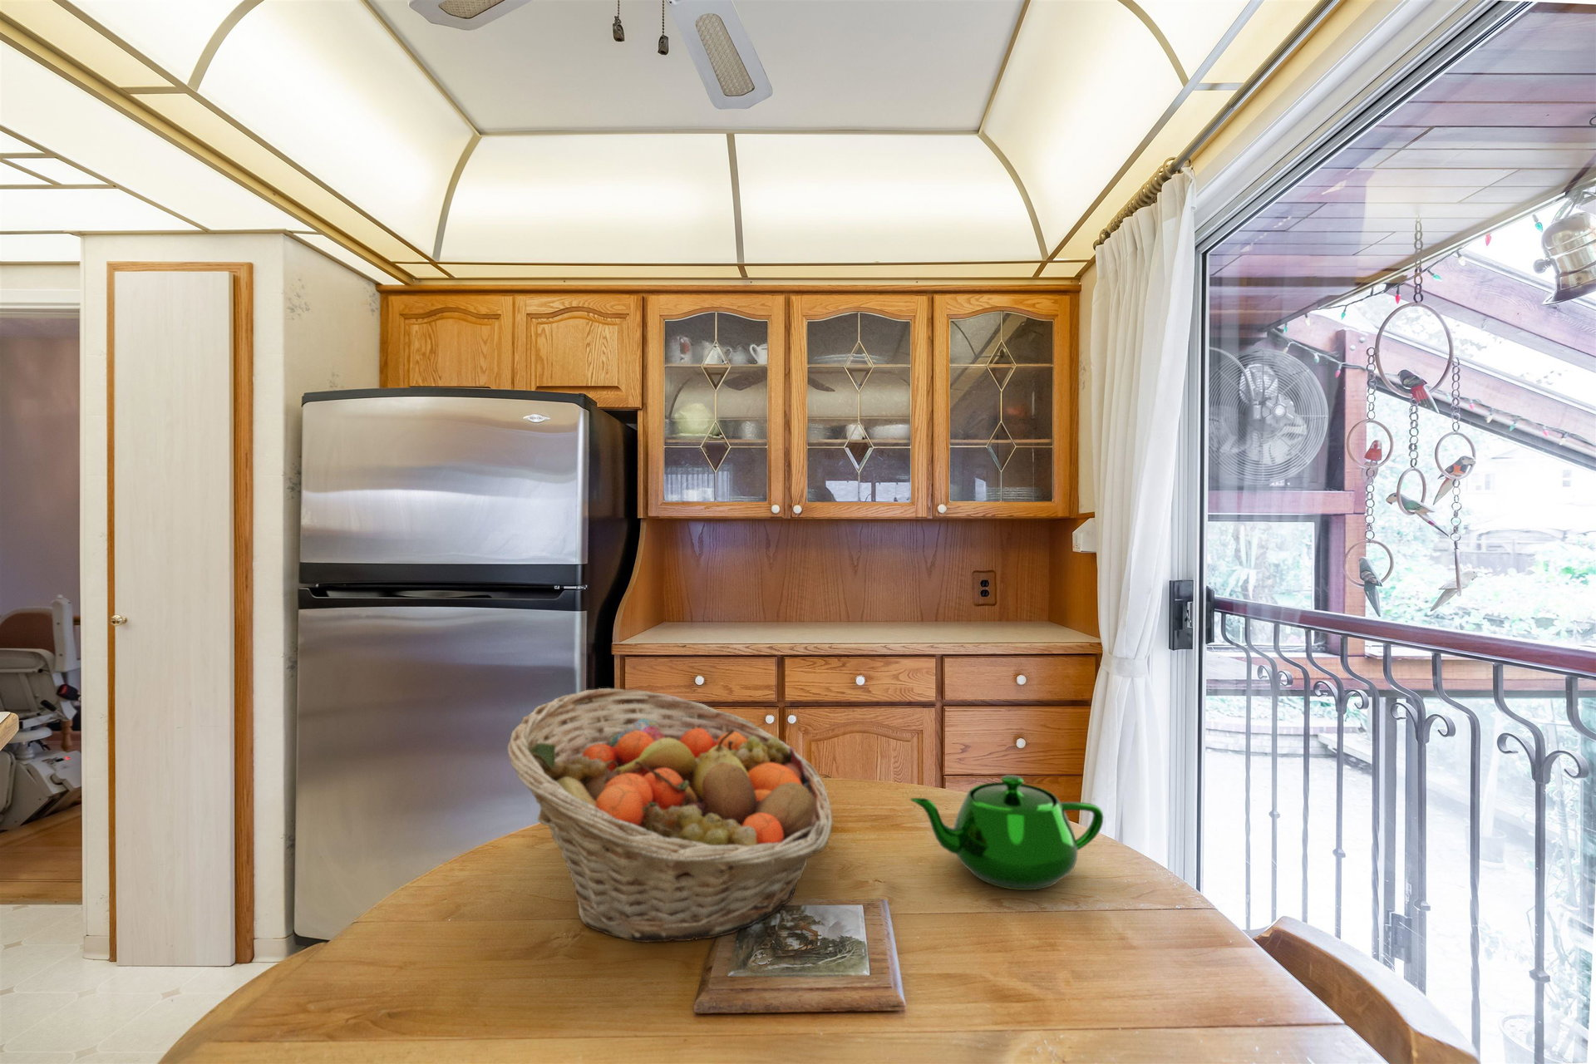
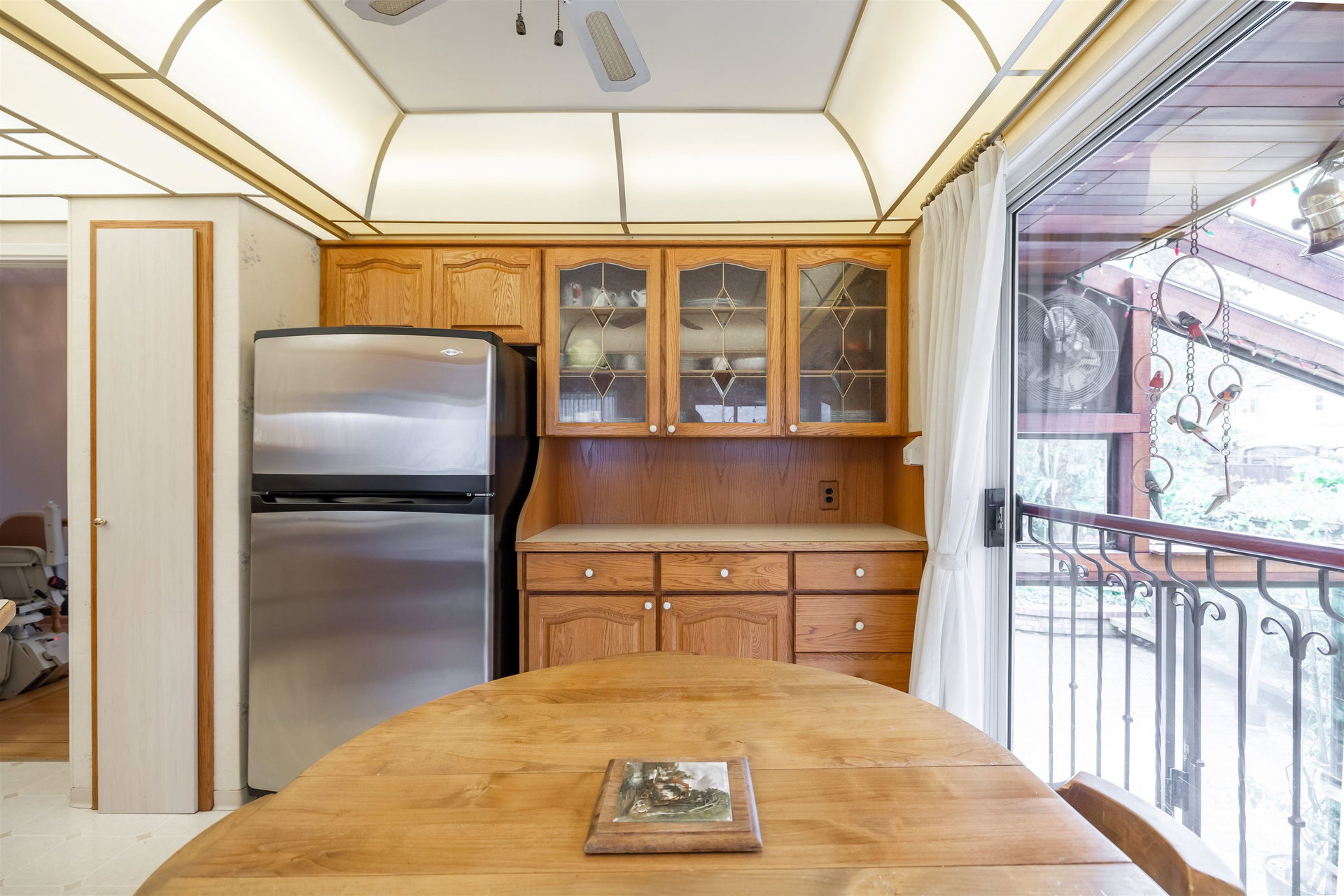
- fruit basket (680, 788)
- teapot (1006, 824)
